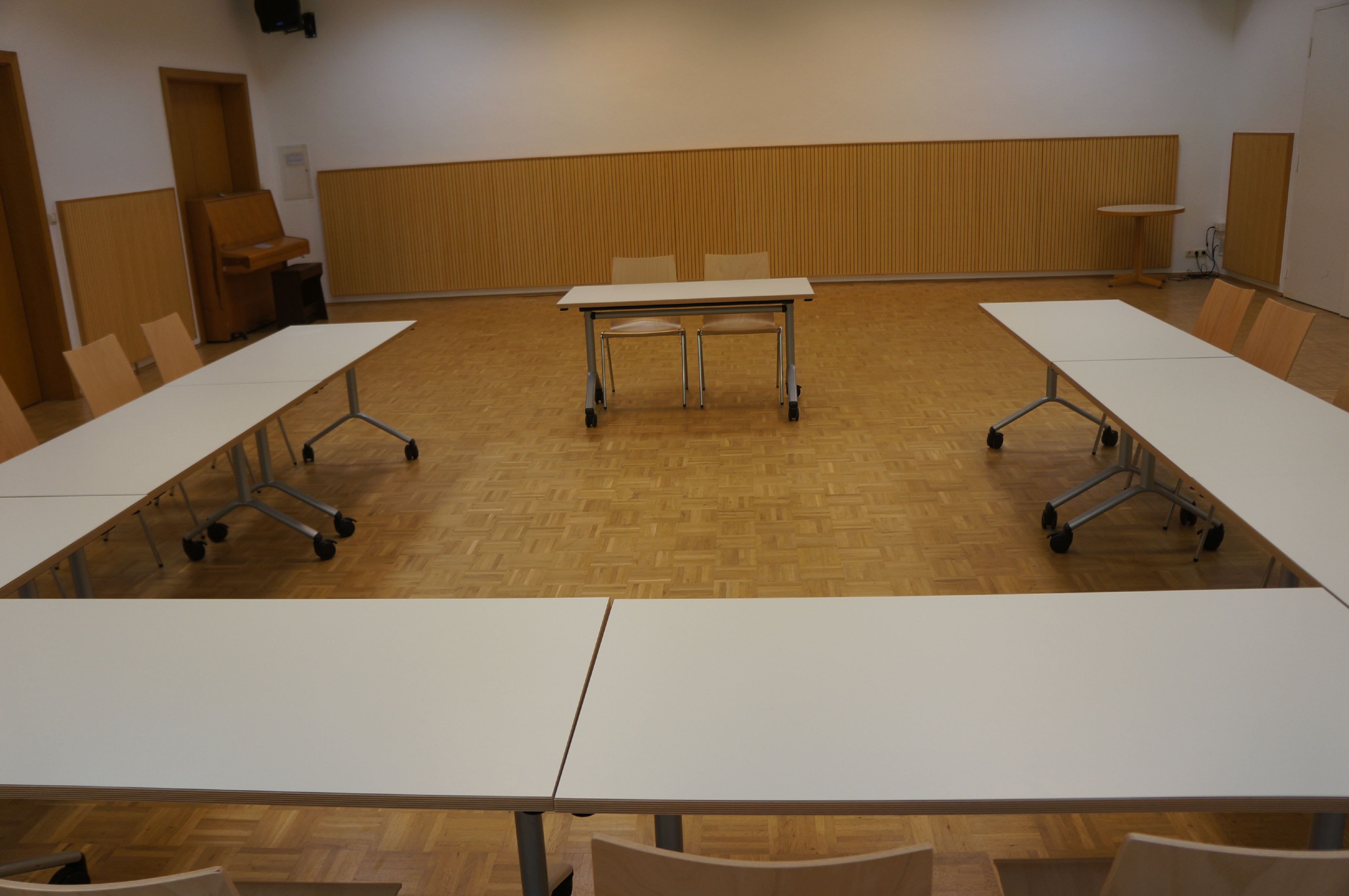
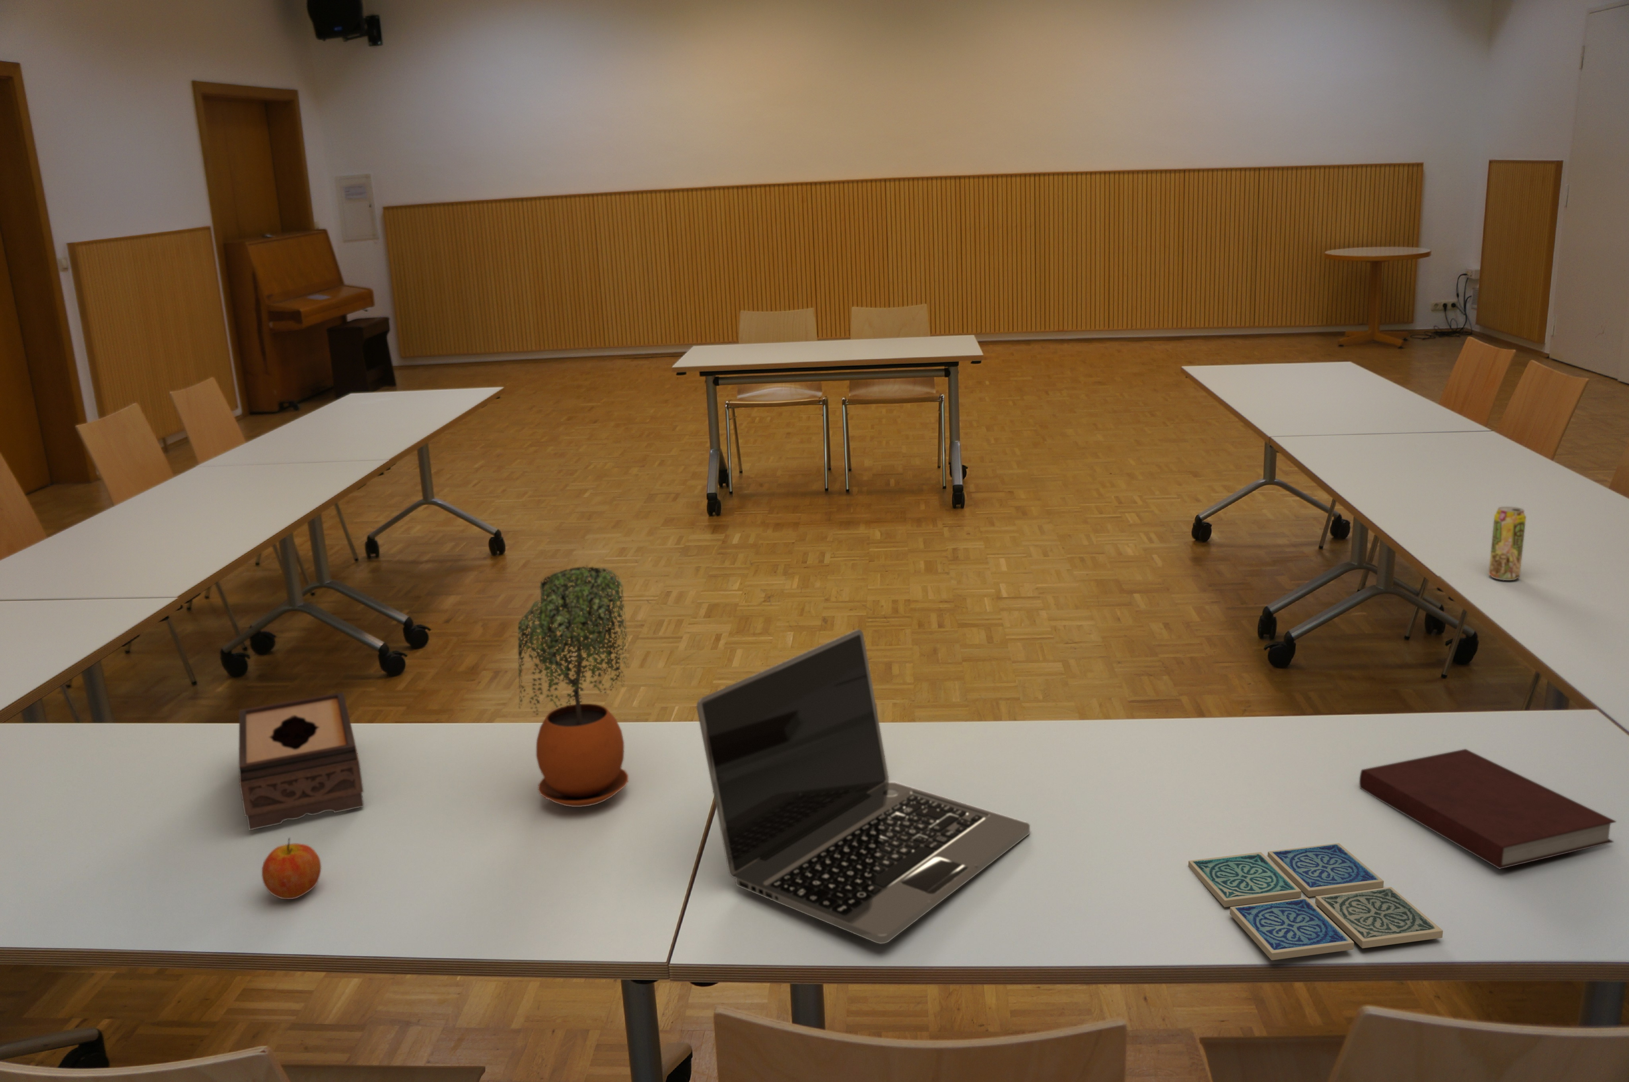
+ tissue box (299, 756)
+ notebook (1480, 804)
+ beverage can (1507, 542)
+ laptop (871, 769)
+ drink coaster (1308, 896)
+ apple (291, 866)
+ potted plant (575, 683)
